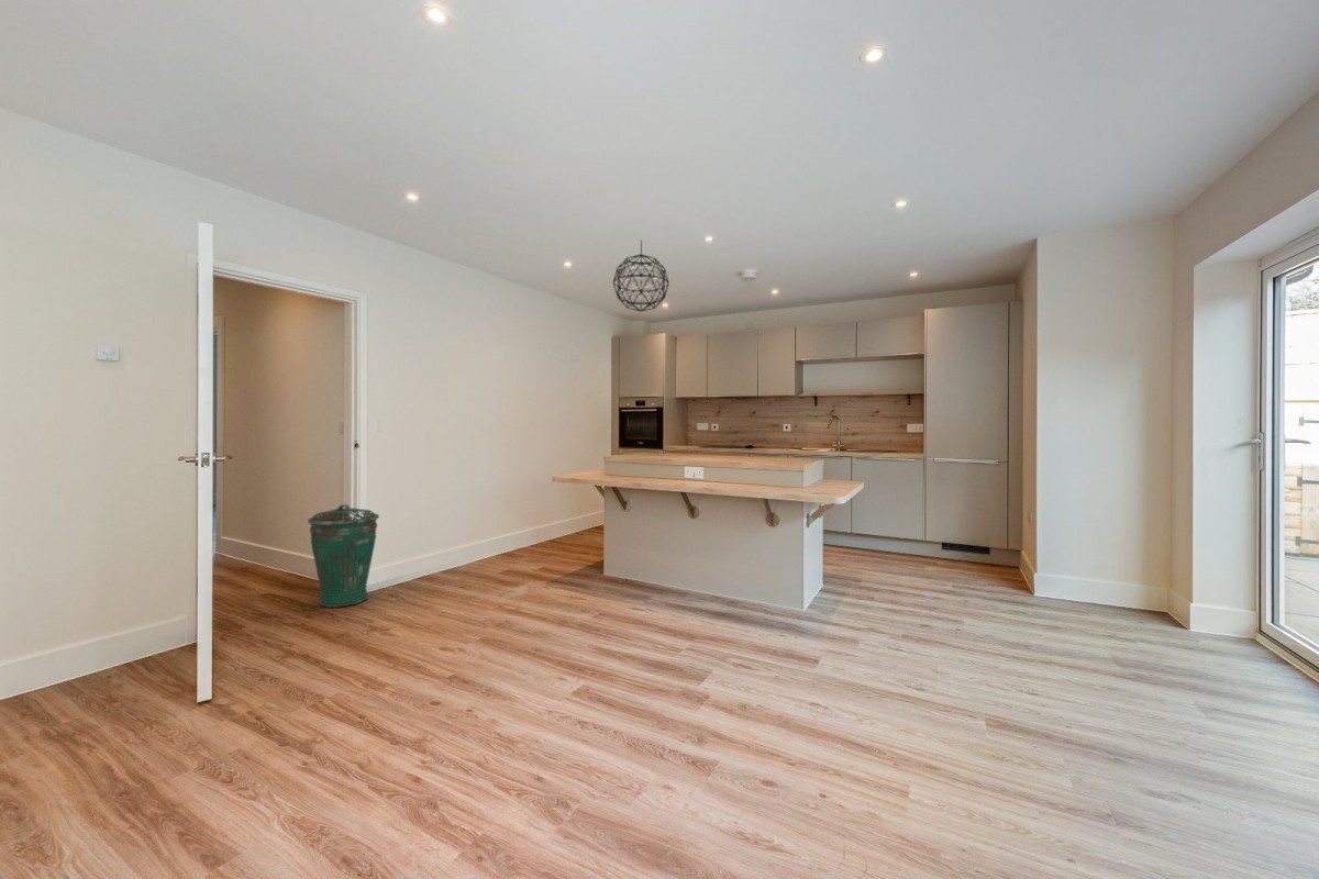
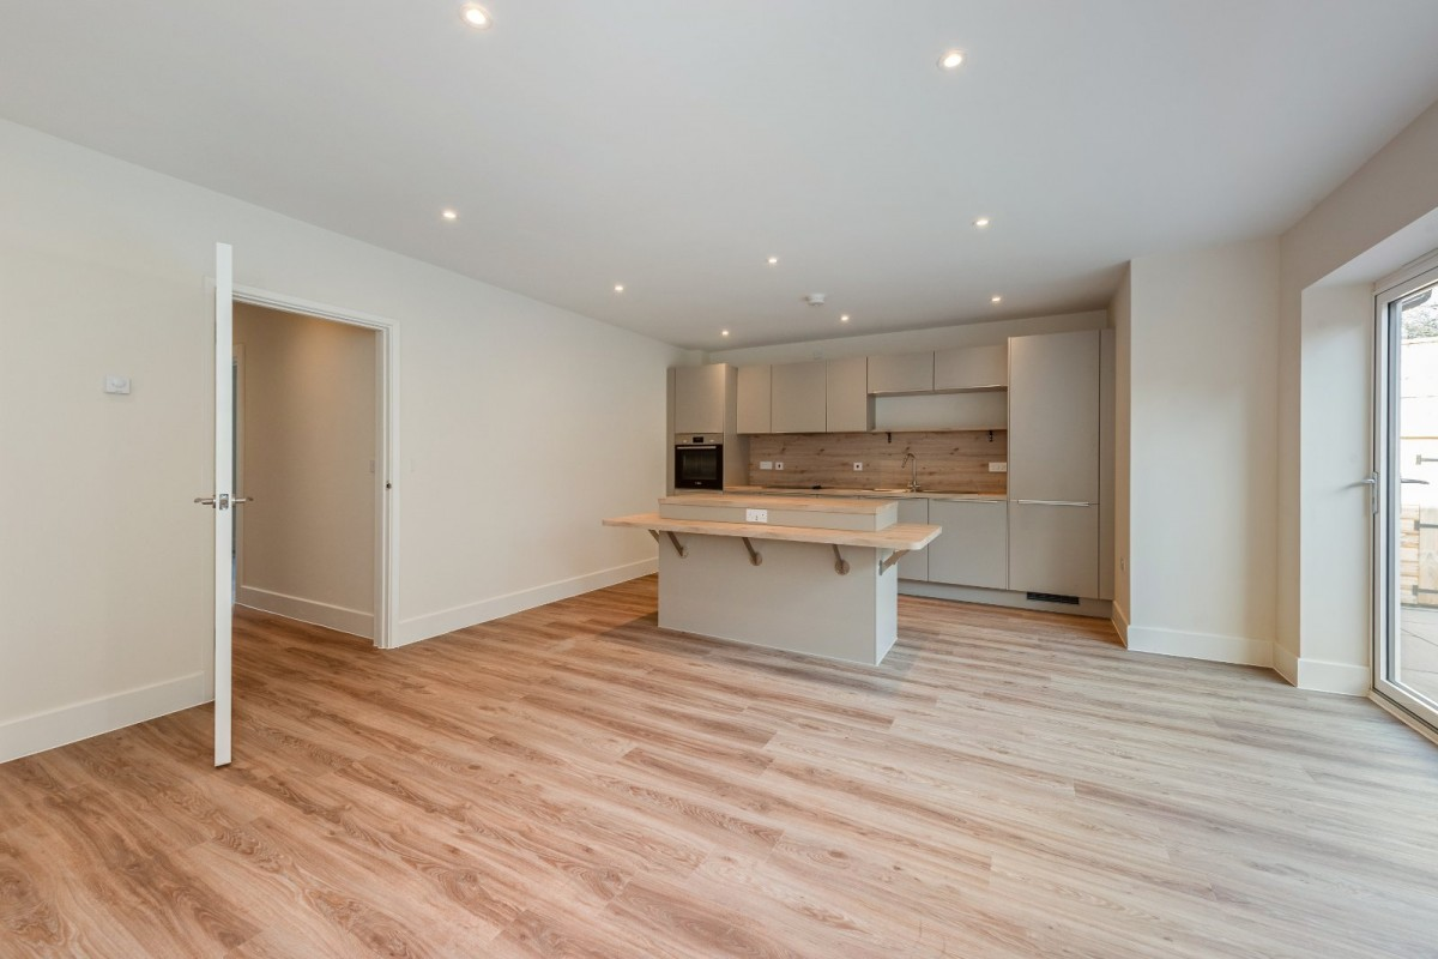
- pendant light (641, 276)
- trash can (344, 553)
